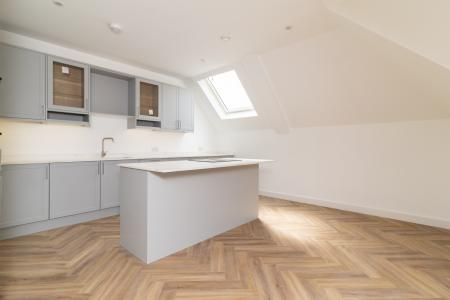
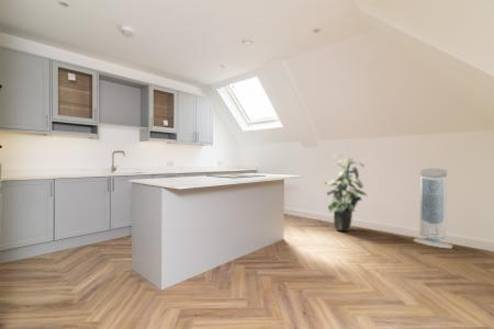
+ indoor plant (343, 192)
+ air purifier (433, 205)
